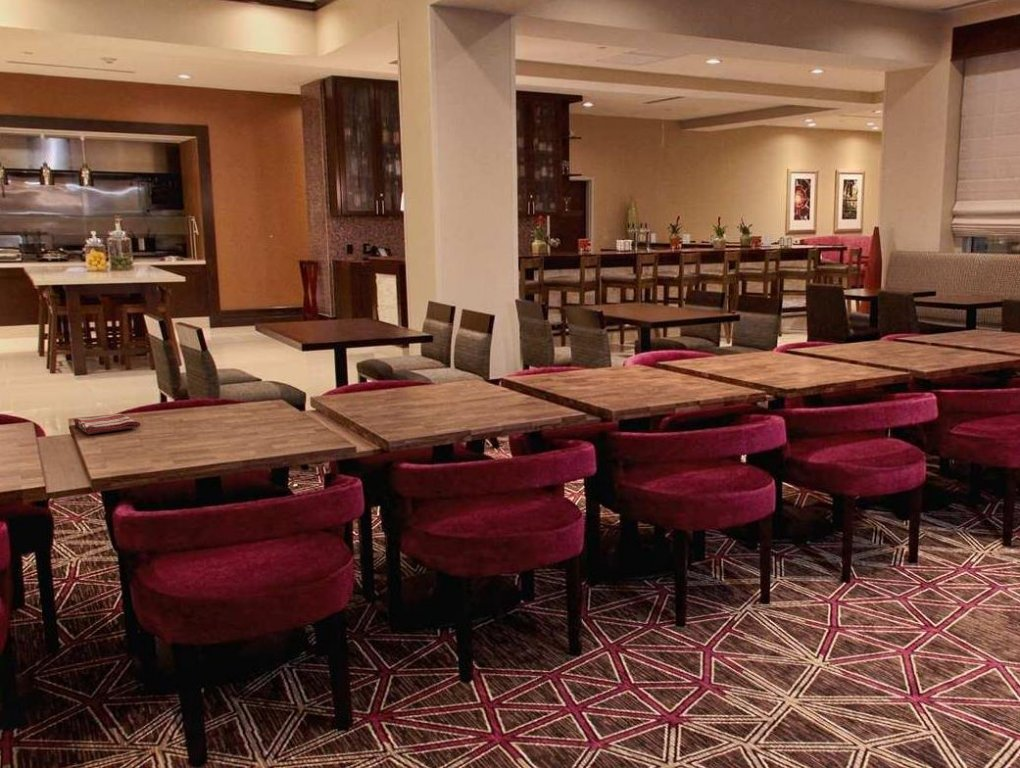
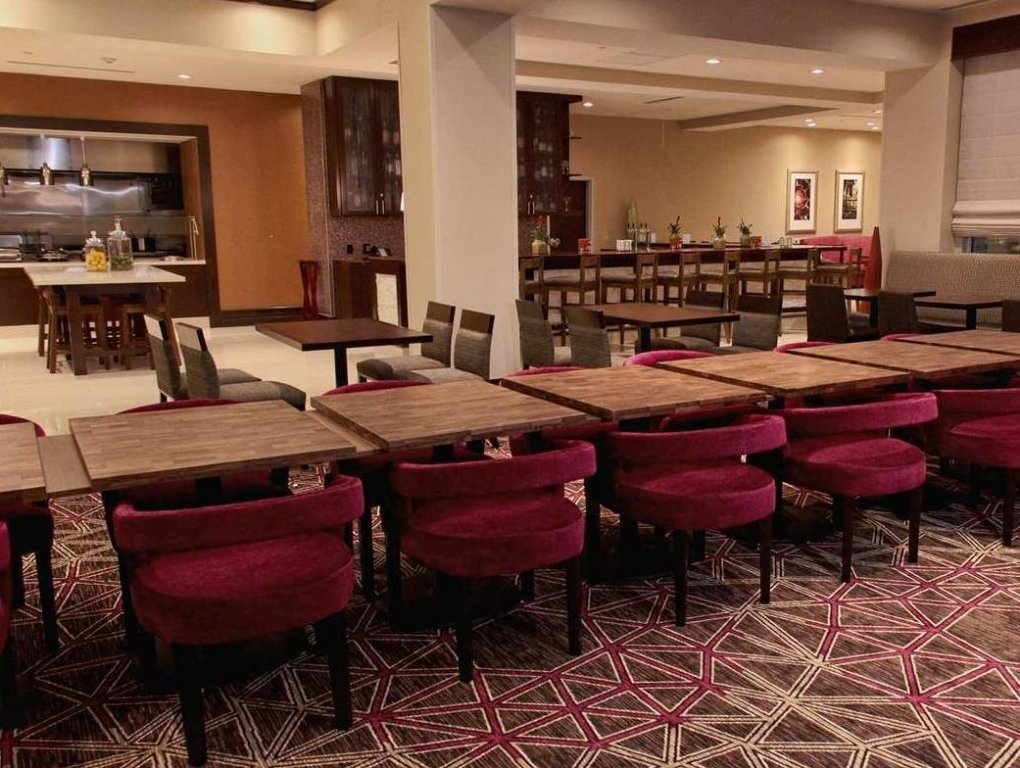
- dish towel (106, 422)
